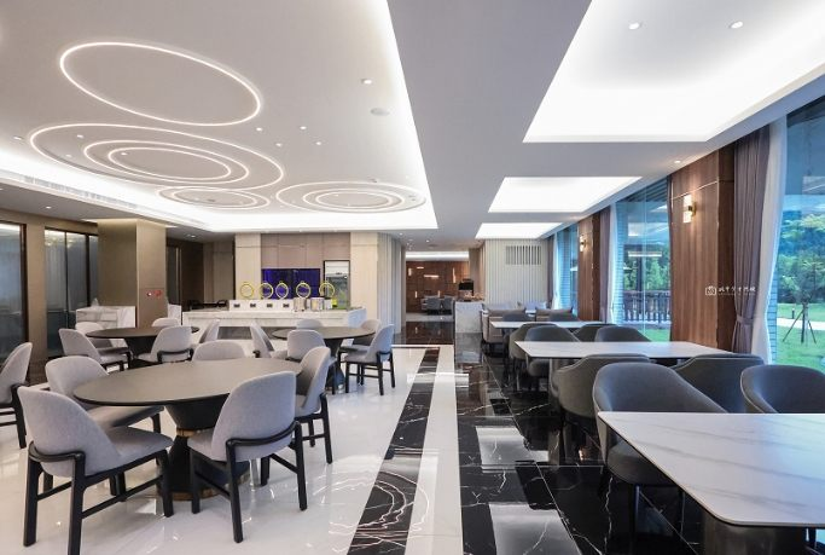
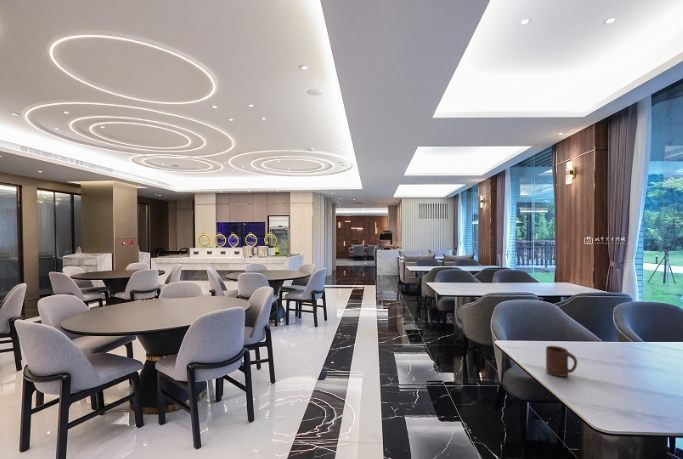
+ cup (560, 361)
